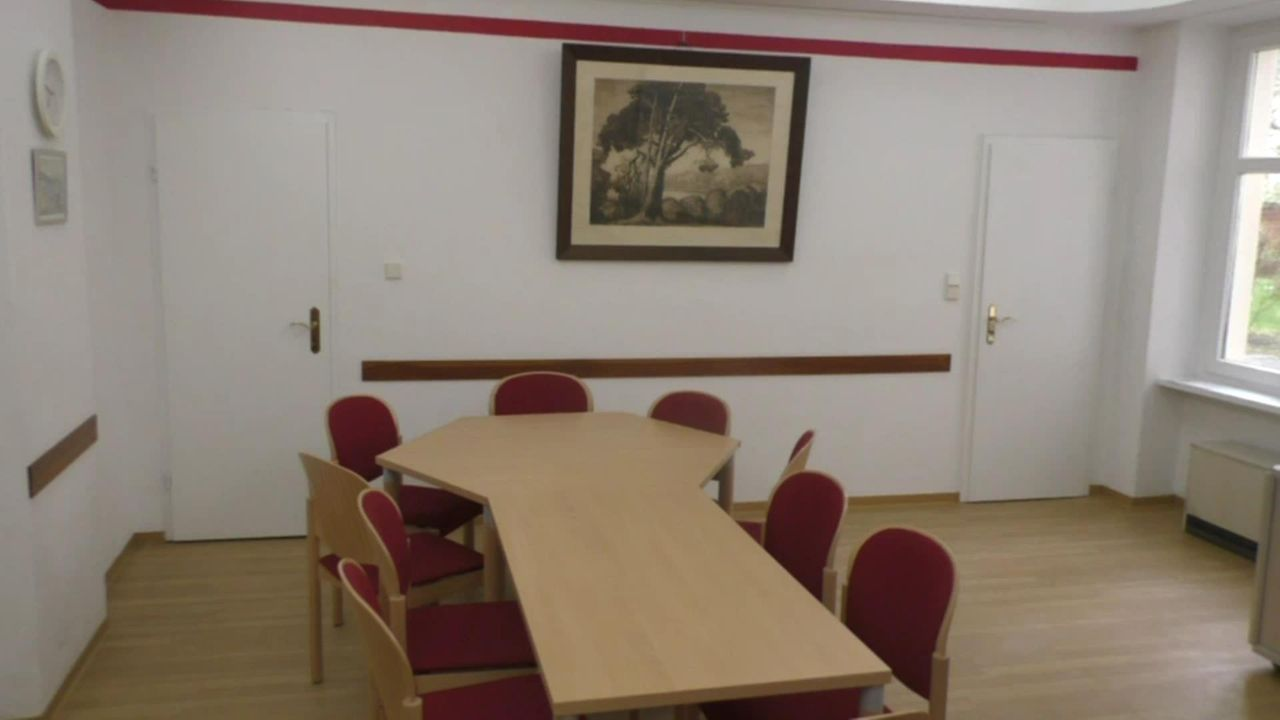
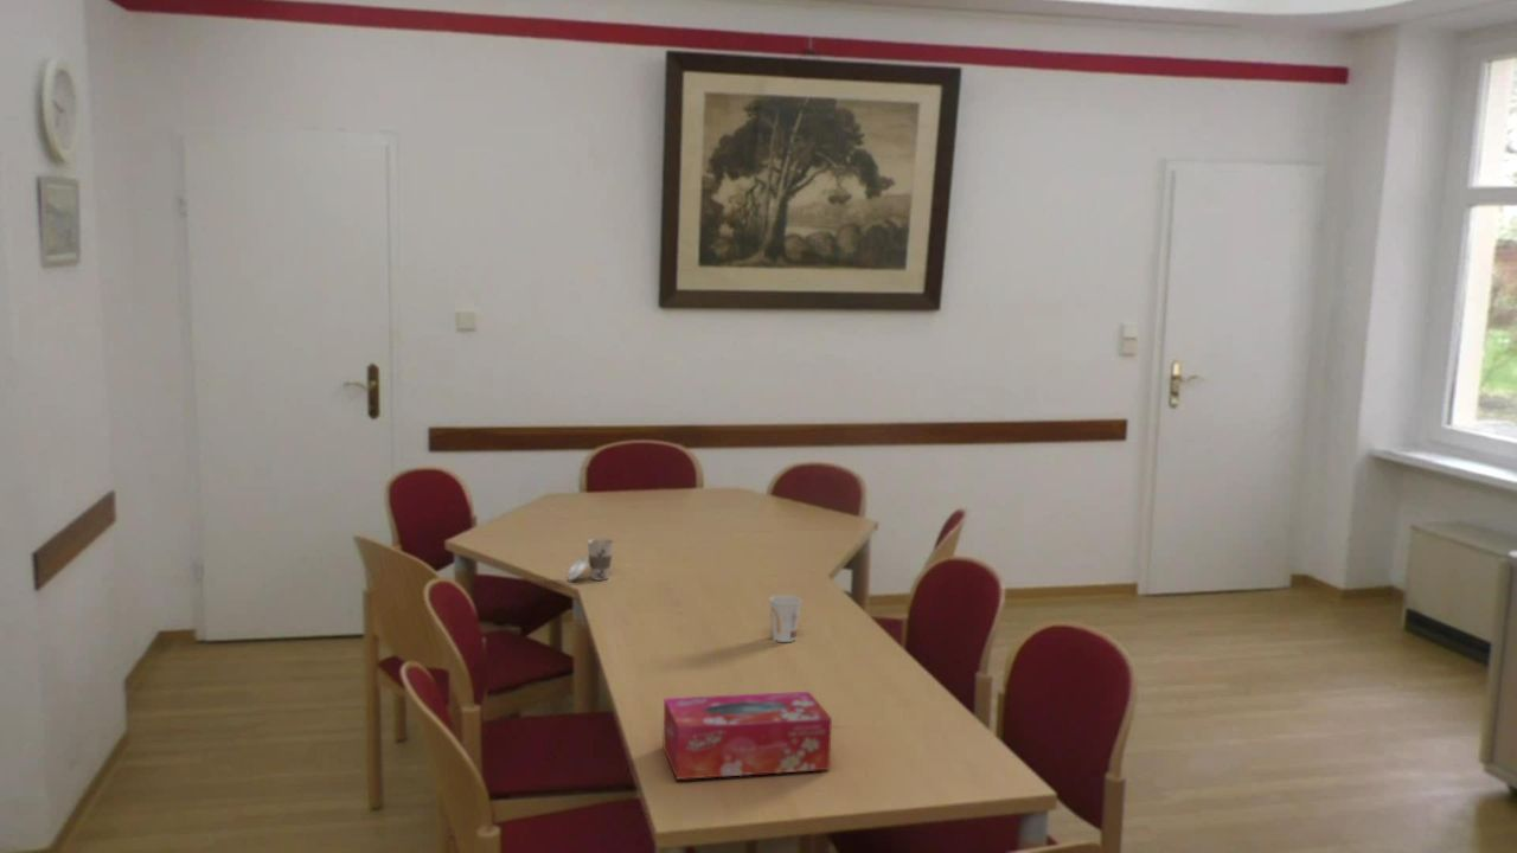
+ cup (590, 559)
+ cup (785, 618)
+ tissue box (745, 733)
